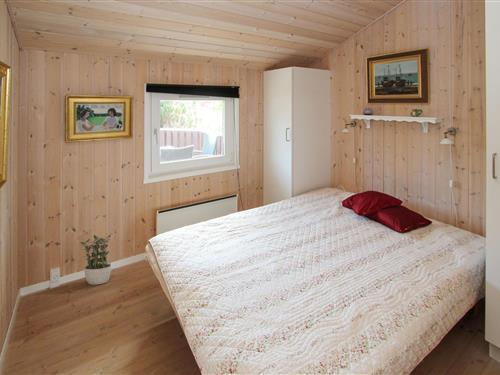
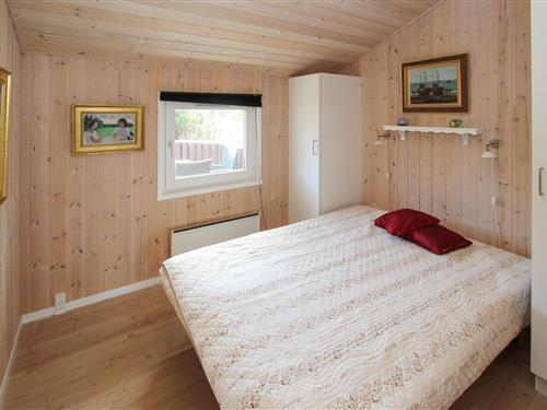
- potted plant (95, 258)
